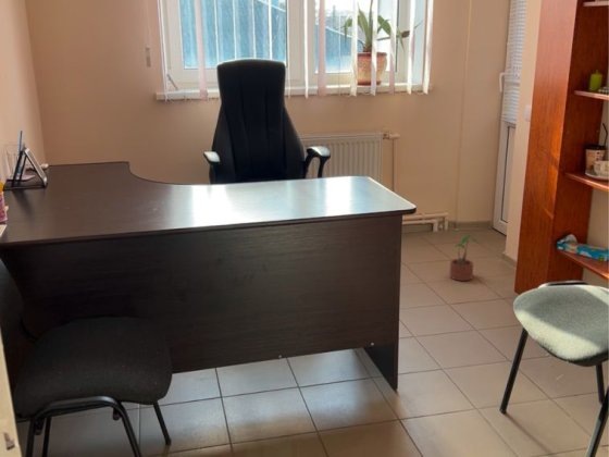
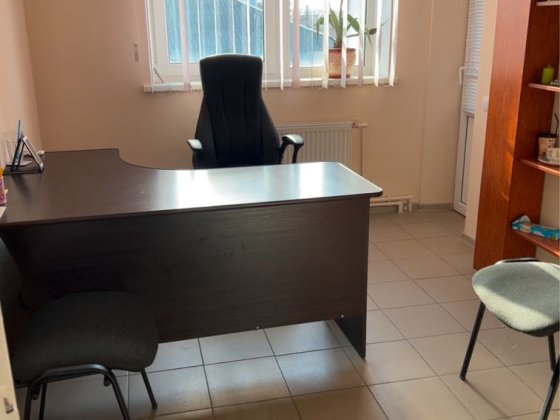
- potted plant (464, 257)
